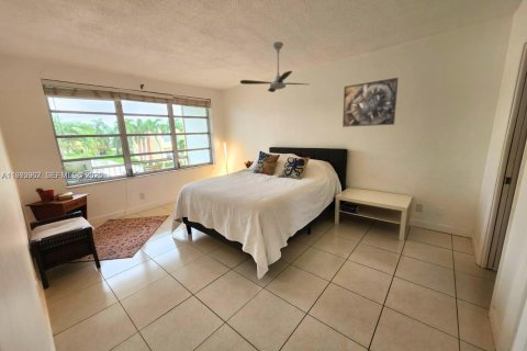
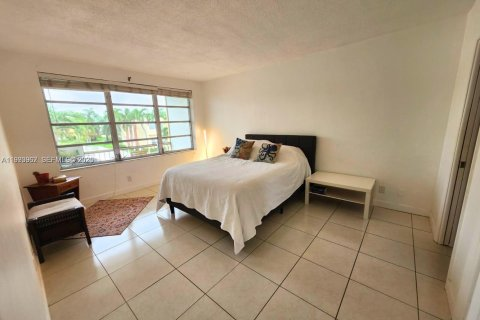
- ceiling fan (278, 66)
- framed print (368, 104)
